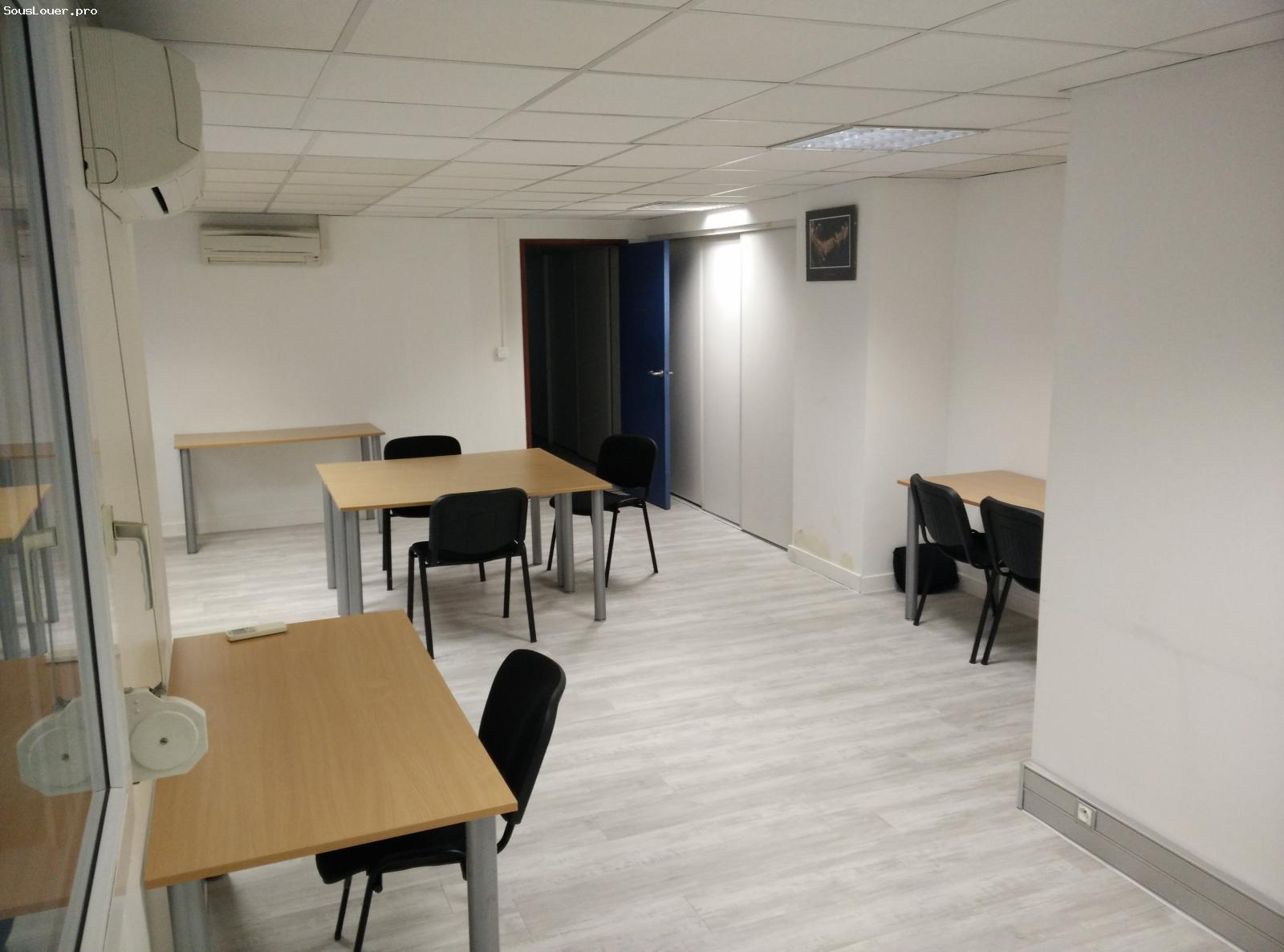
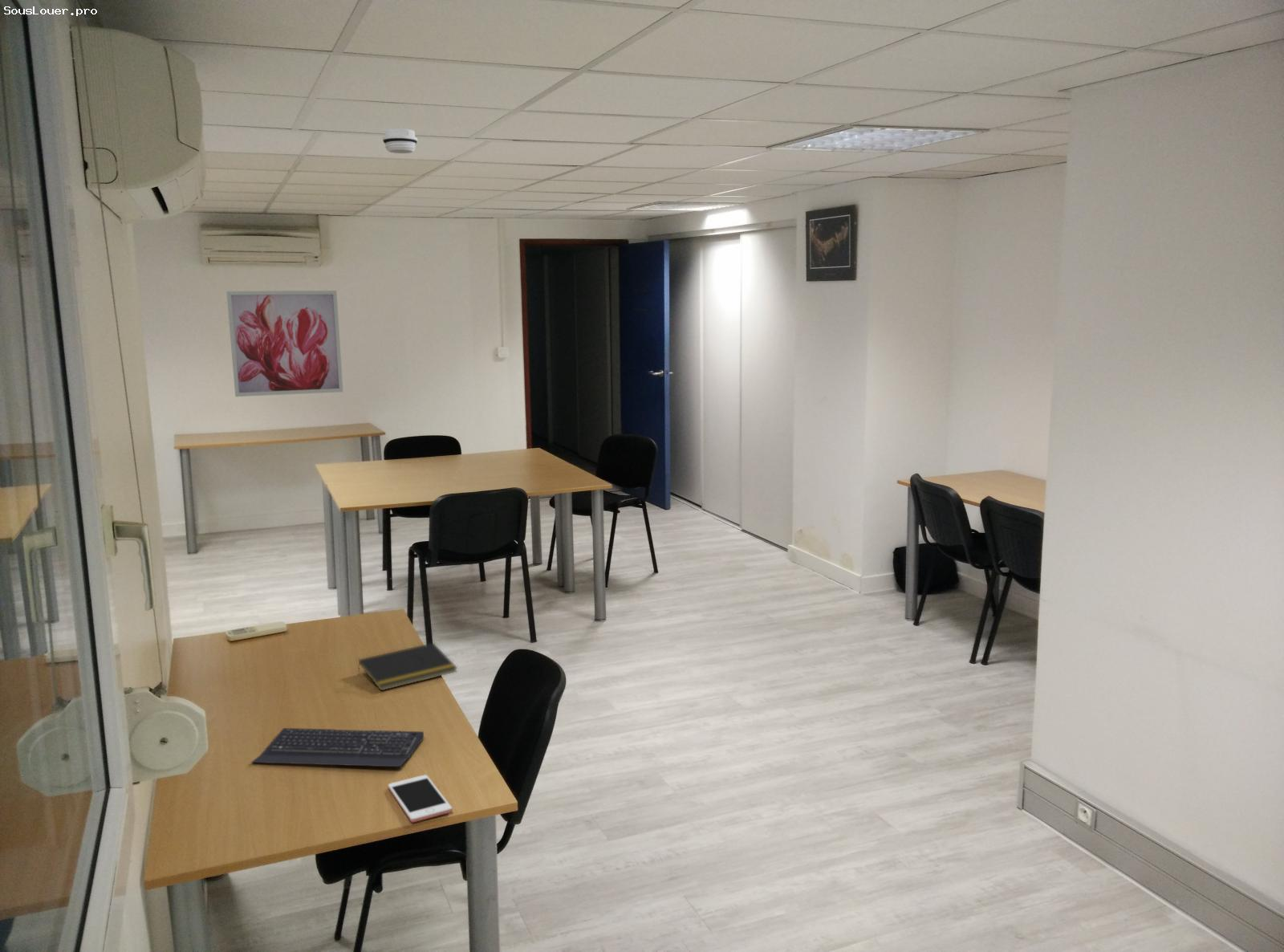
+ smoke detector (400, 140)
+ keyboard (339, 746)
+ cell phone (419, 797)
+ notepad (408, 665)
+ wall art (286, 343)
